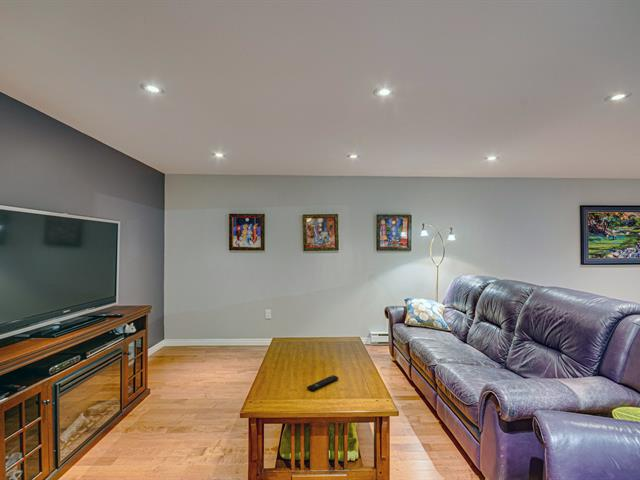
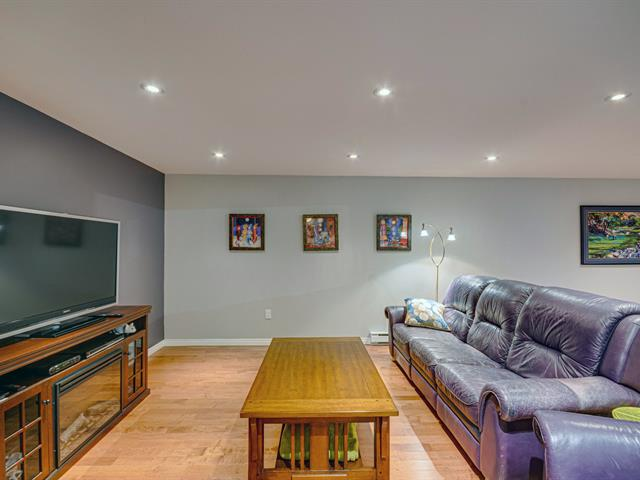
- remote control (323, 382)
